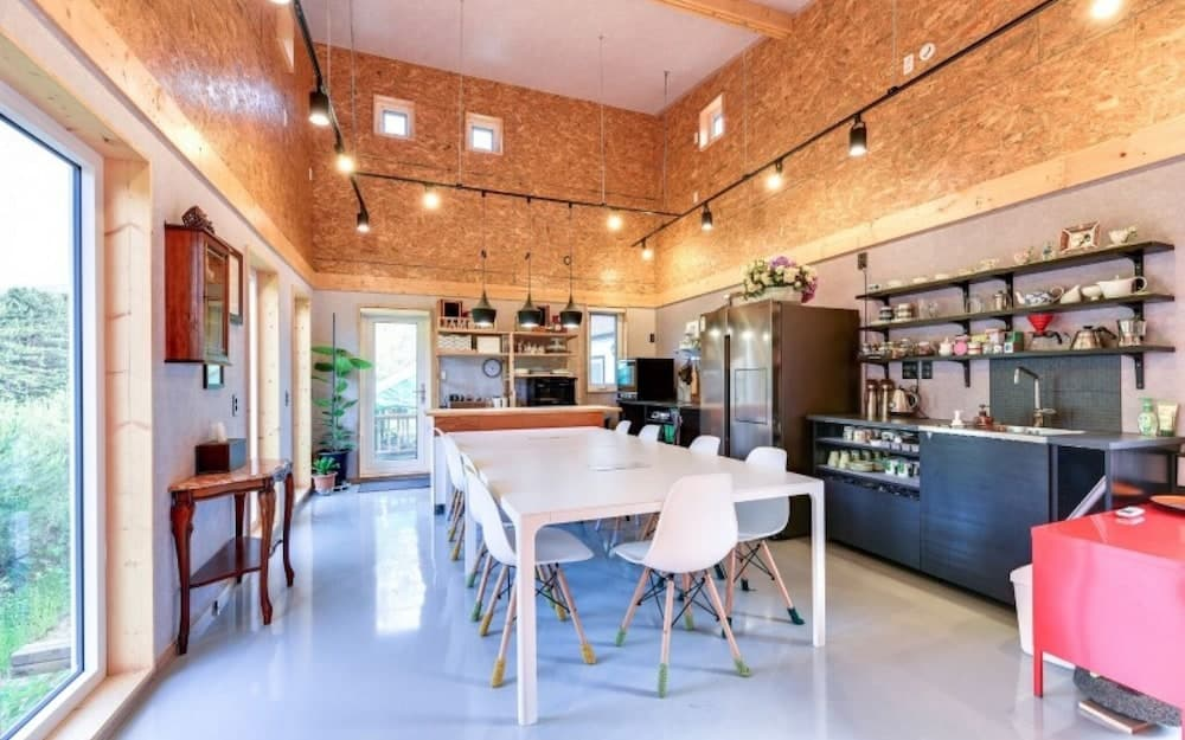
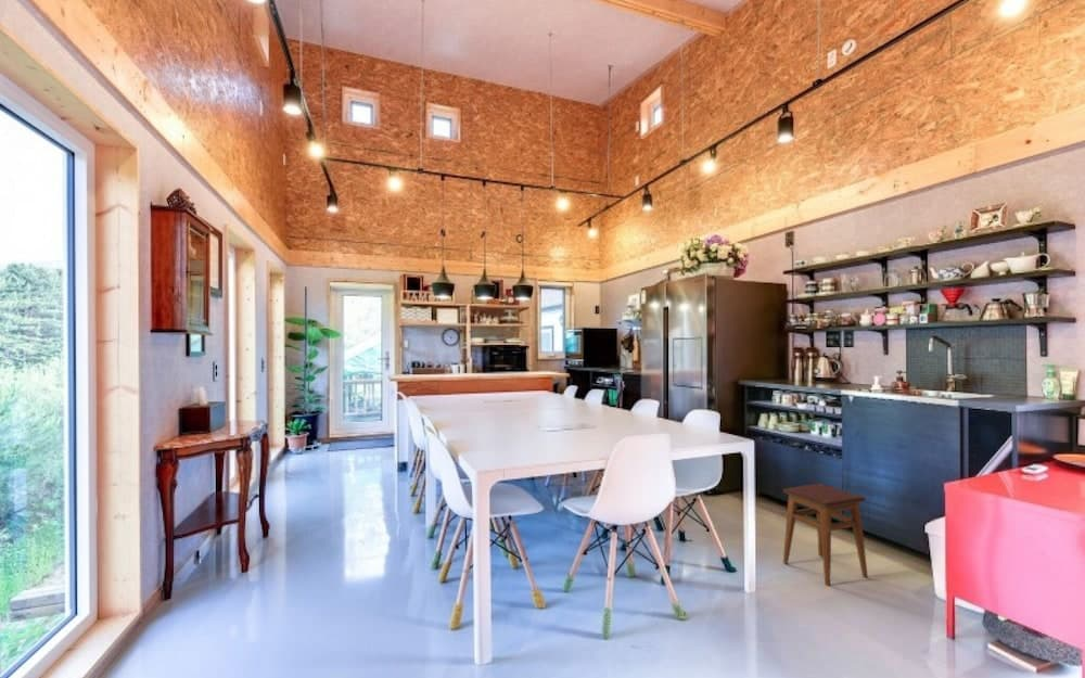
+ stool (824, 530)
